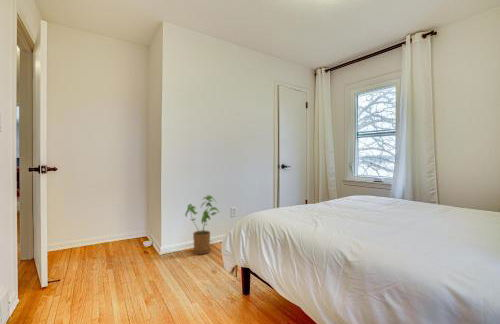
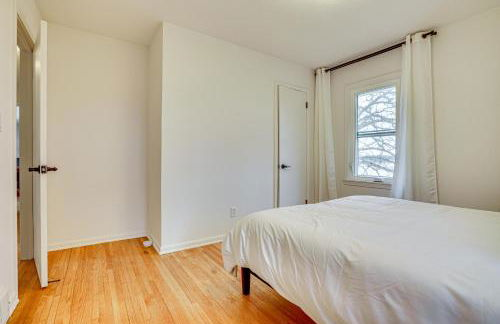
- house plant (204, 223)
